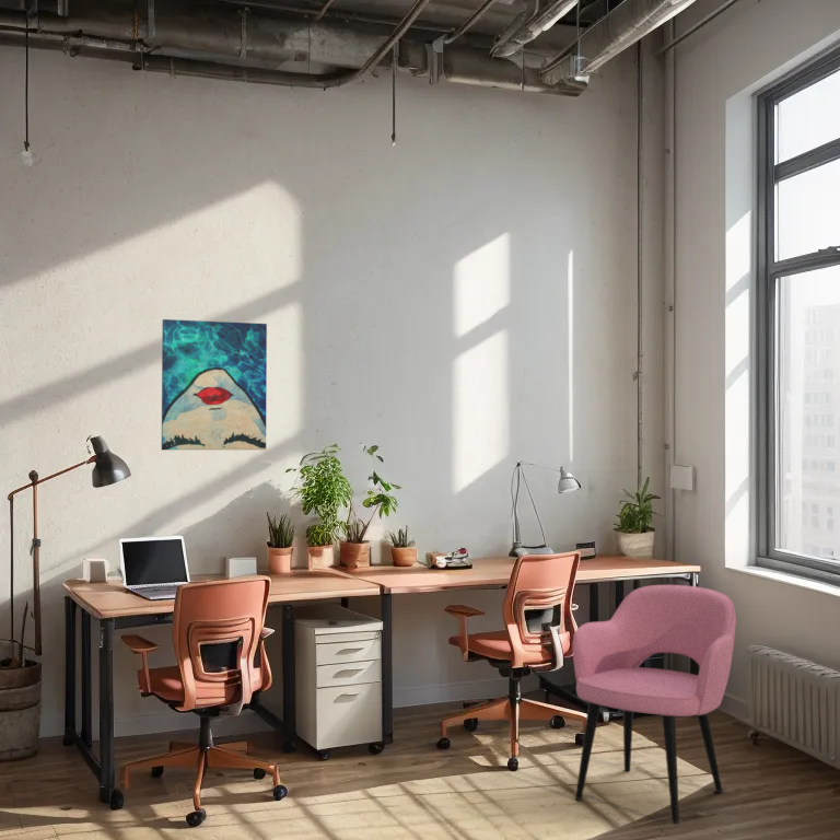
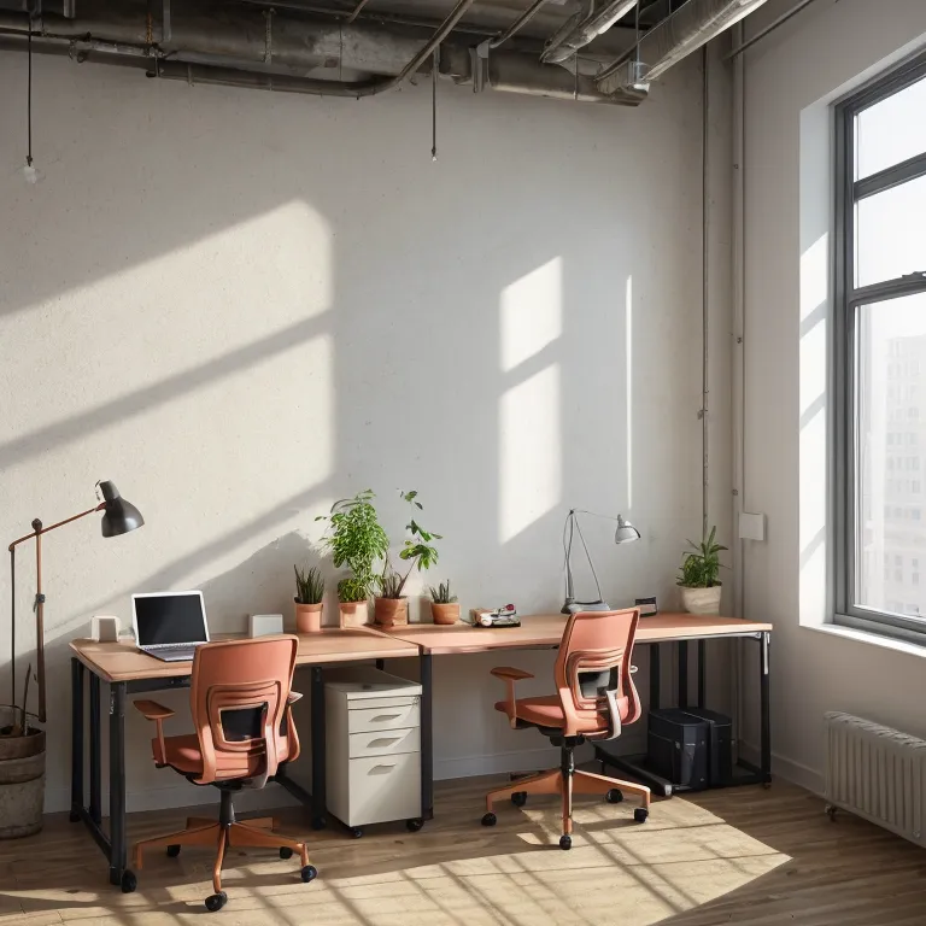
- wall art (214, 385)
- armchair (655, 692)
